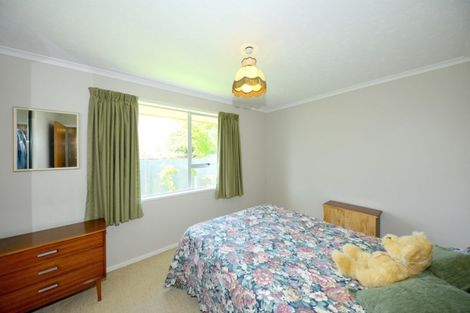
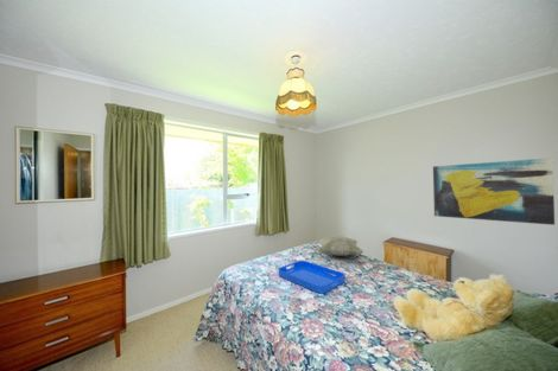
+ decorative pillow (338, 245)
+ serving tray (310, 274)
+ wall art (484, 191)
